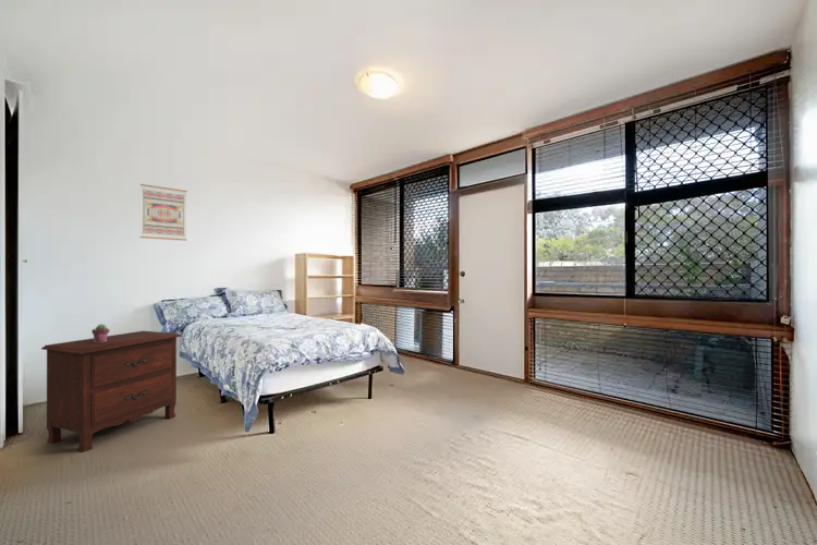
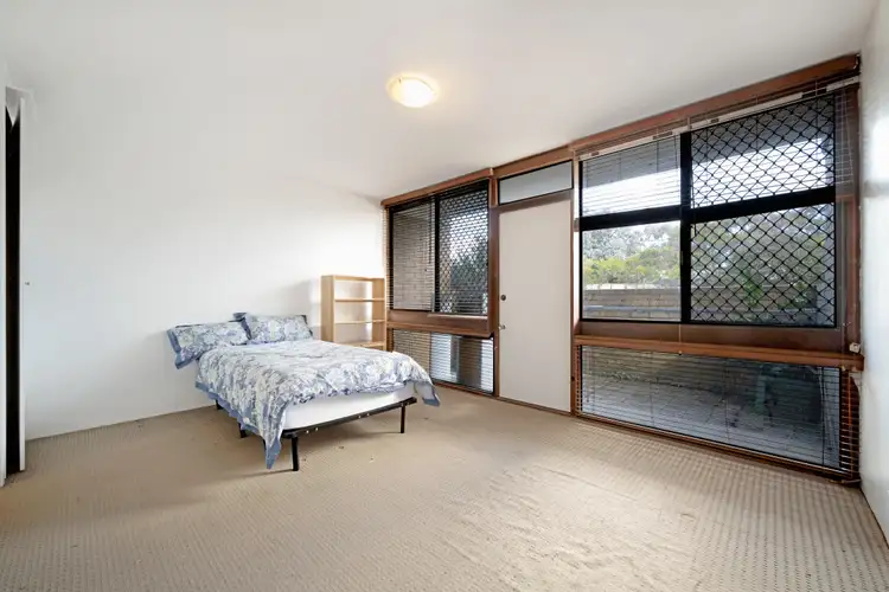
- potted succulent (100, 332)
- nightstand (118, 384)
- wall art (163, 213)
